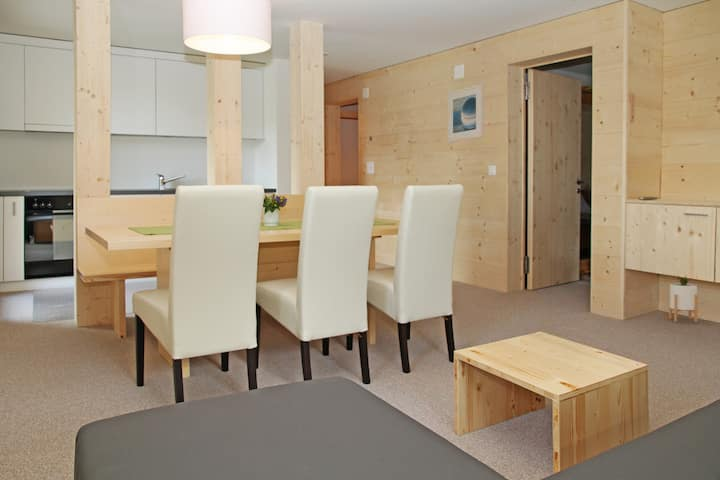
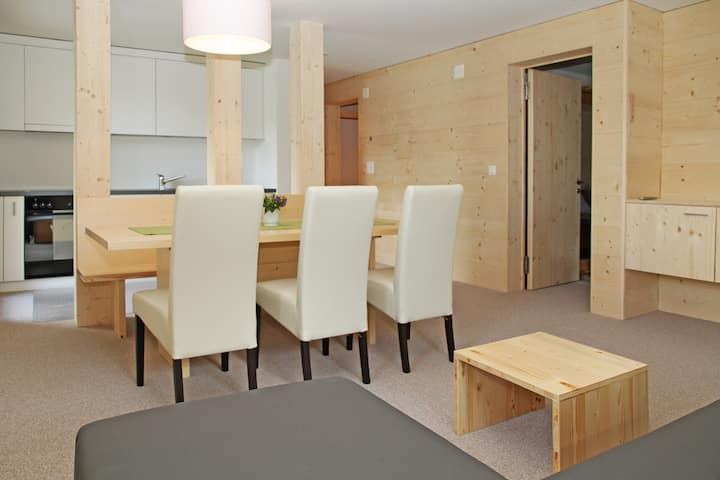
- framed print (464, 114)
- house plant (684, 278)
